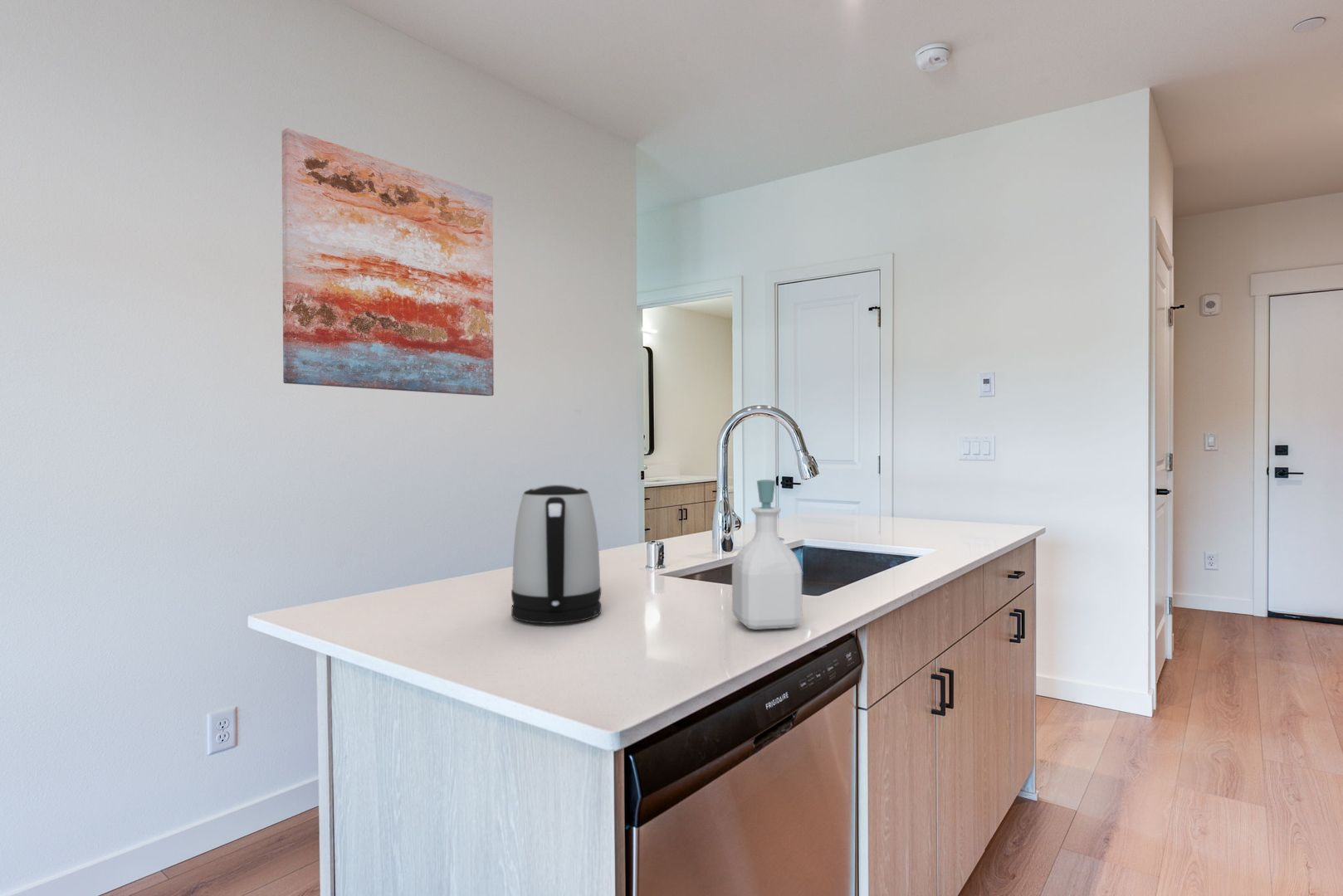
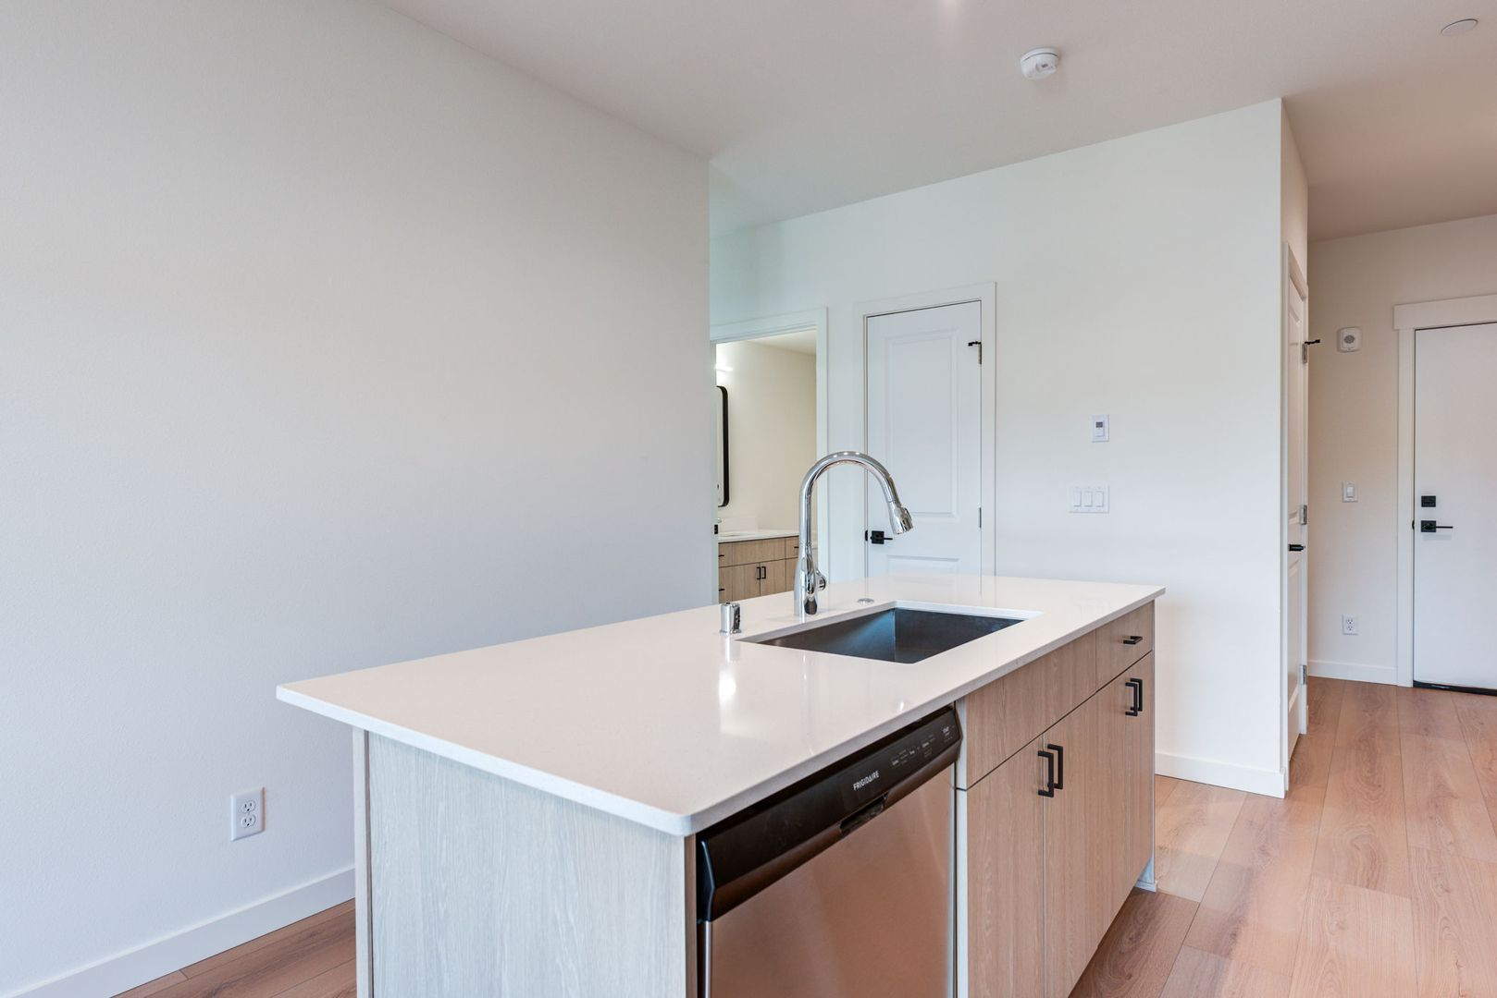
- soap bottle (766, 552)
- wall art (399, 278)
- kettle (556, 551)
